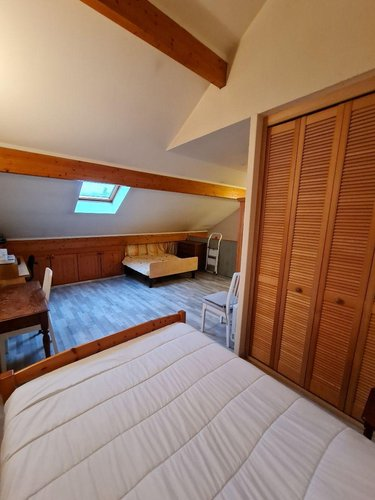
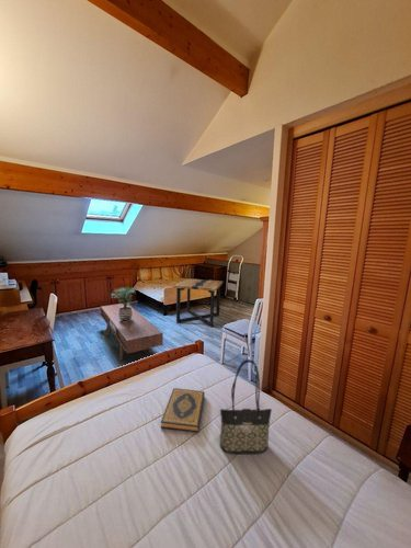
+ tote bag (246, 409)
+ potted plant (124, 302)
+ coffee table (127, 330)
+ hardback book (184, 408)
+ side table (189, 300)
